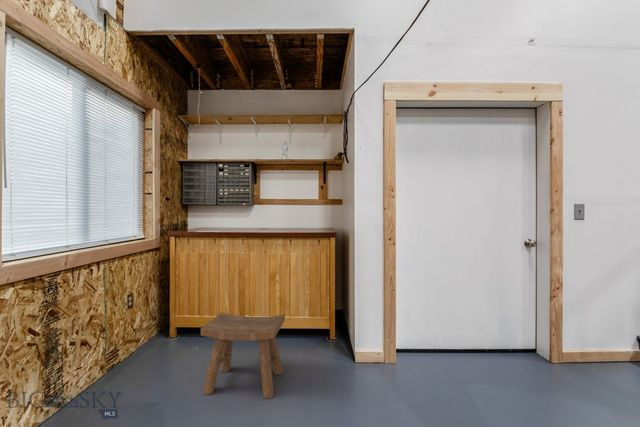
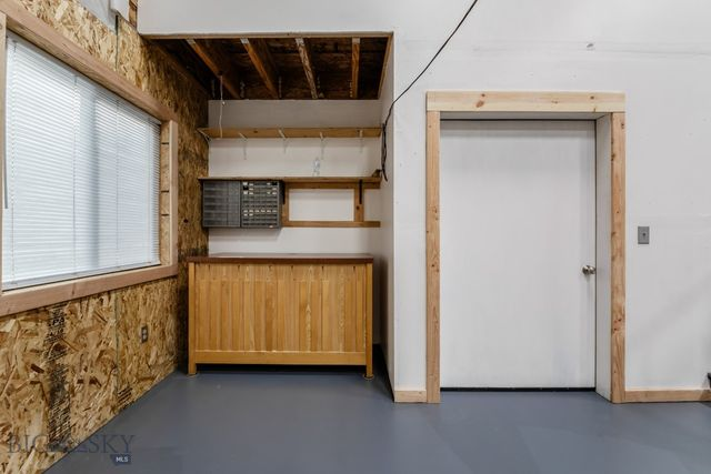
- stool (245, 340)
